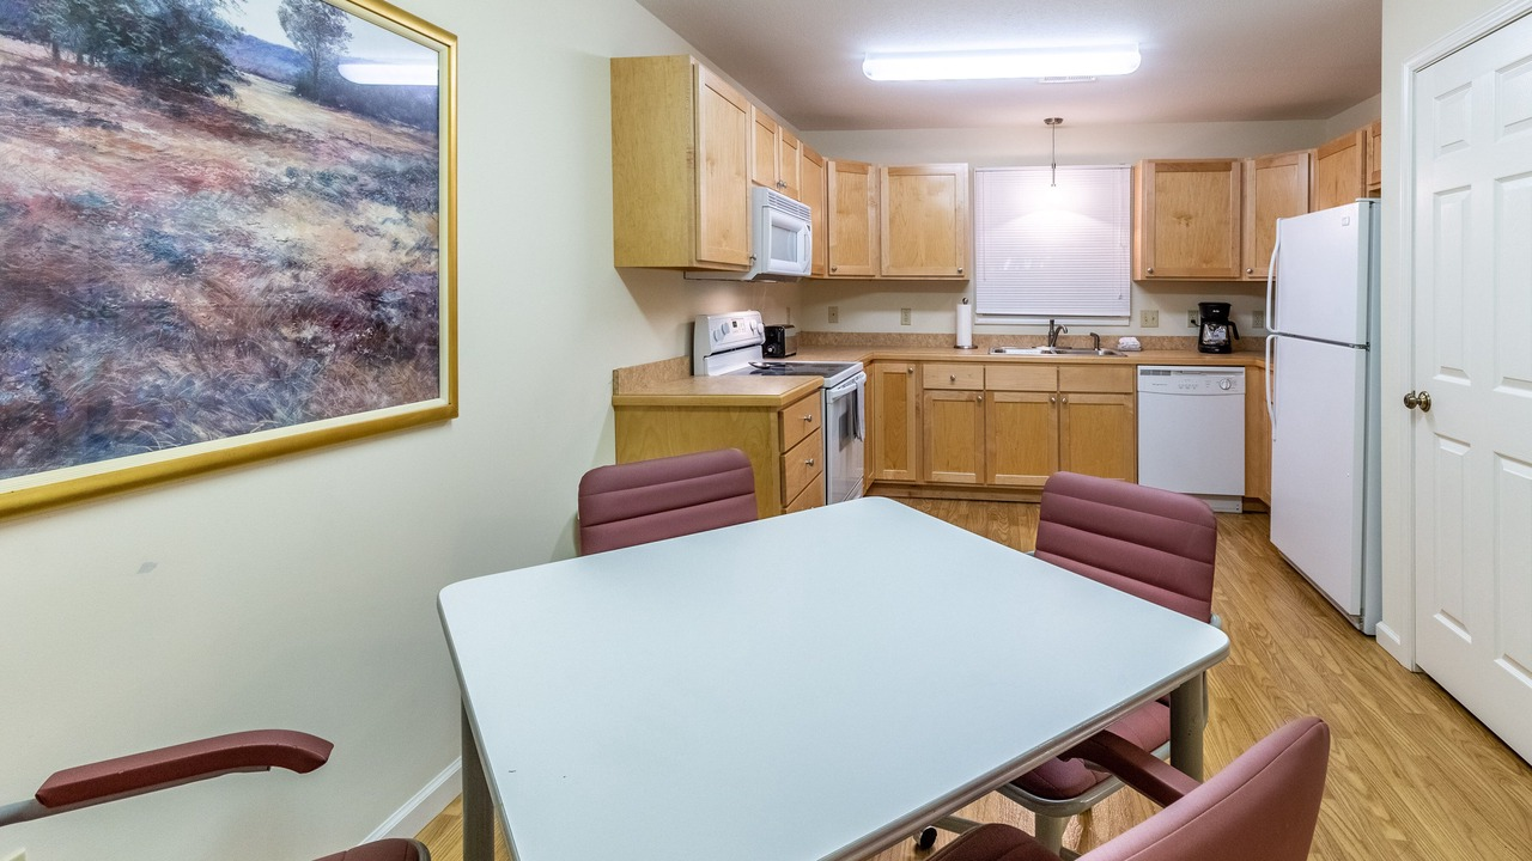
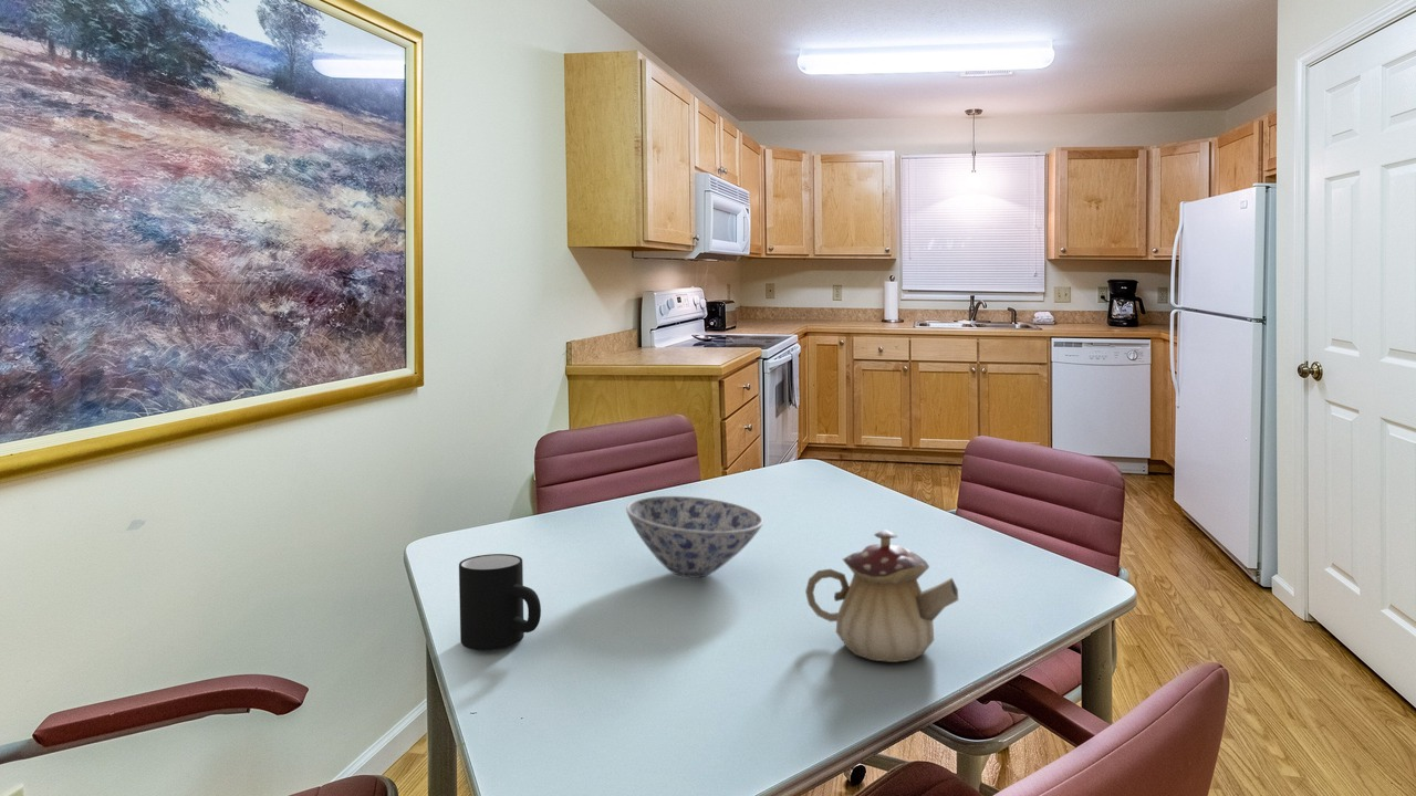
+ bowl (695, 540)
+ teapot (877, 587)
+ mug (502, 604)
